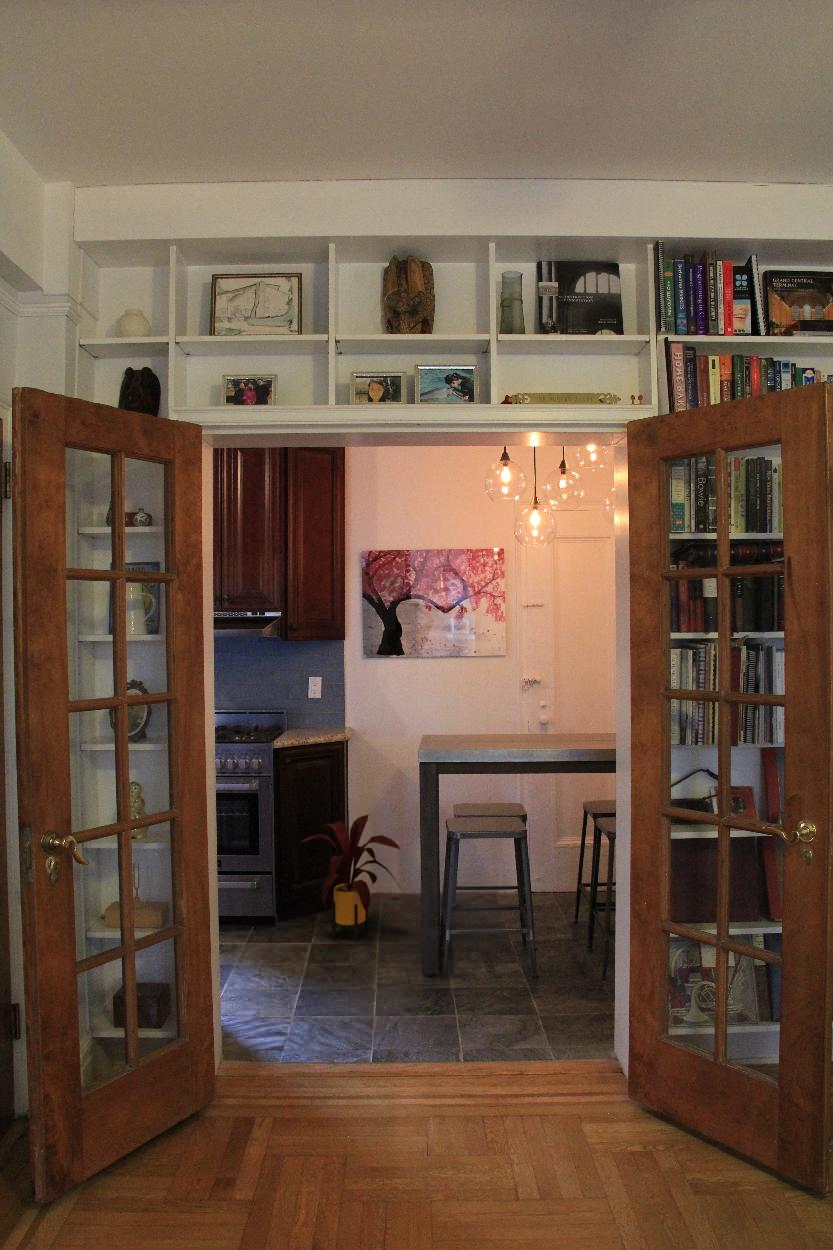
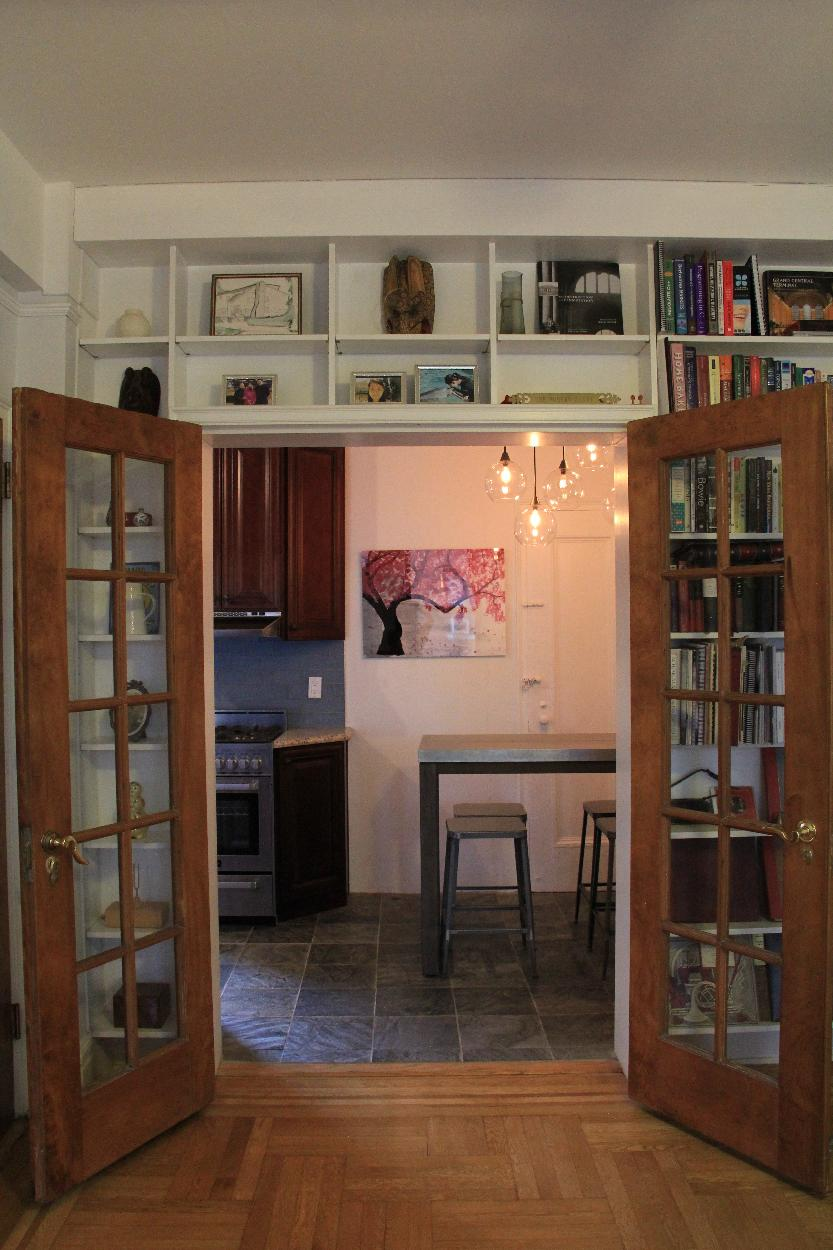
- house plant (345, 877)
